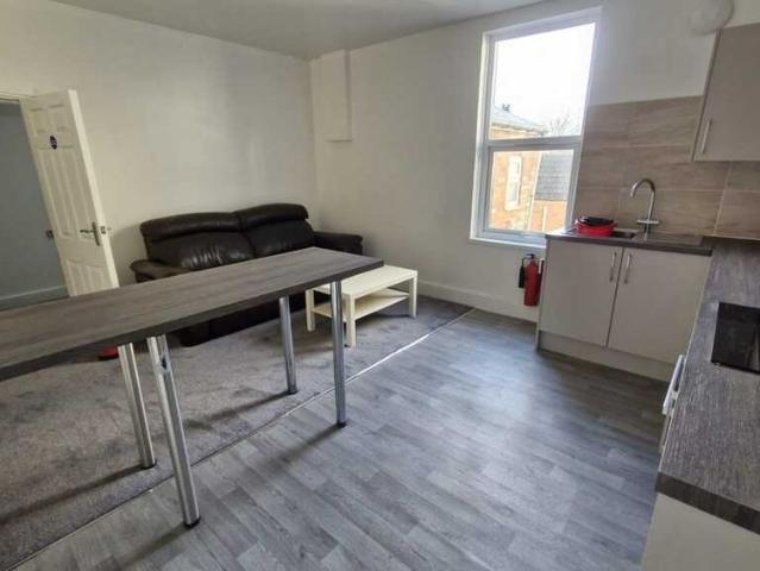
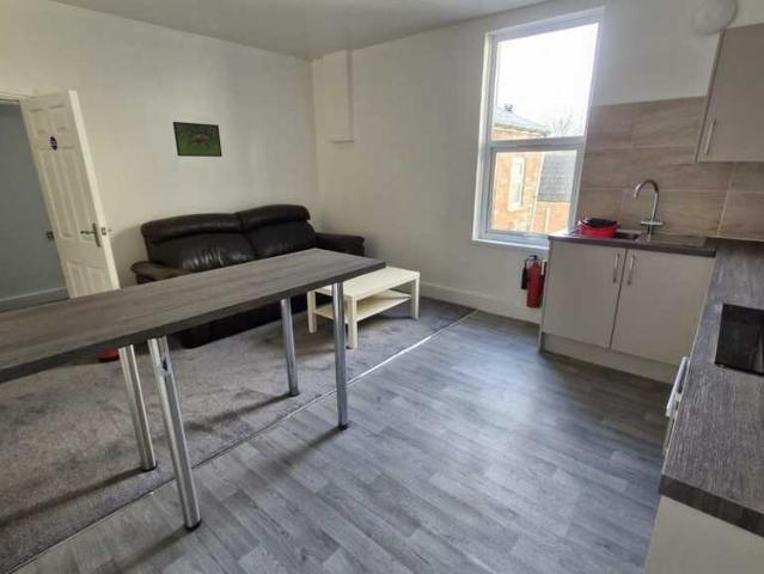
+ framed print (198, 140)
